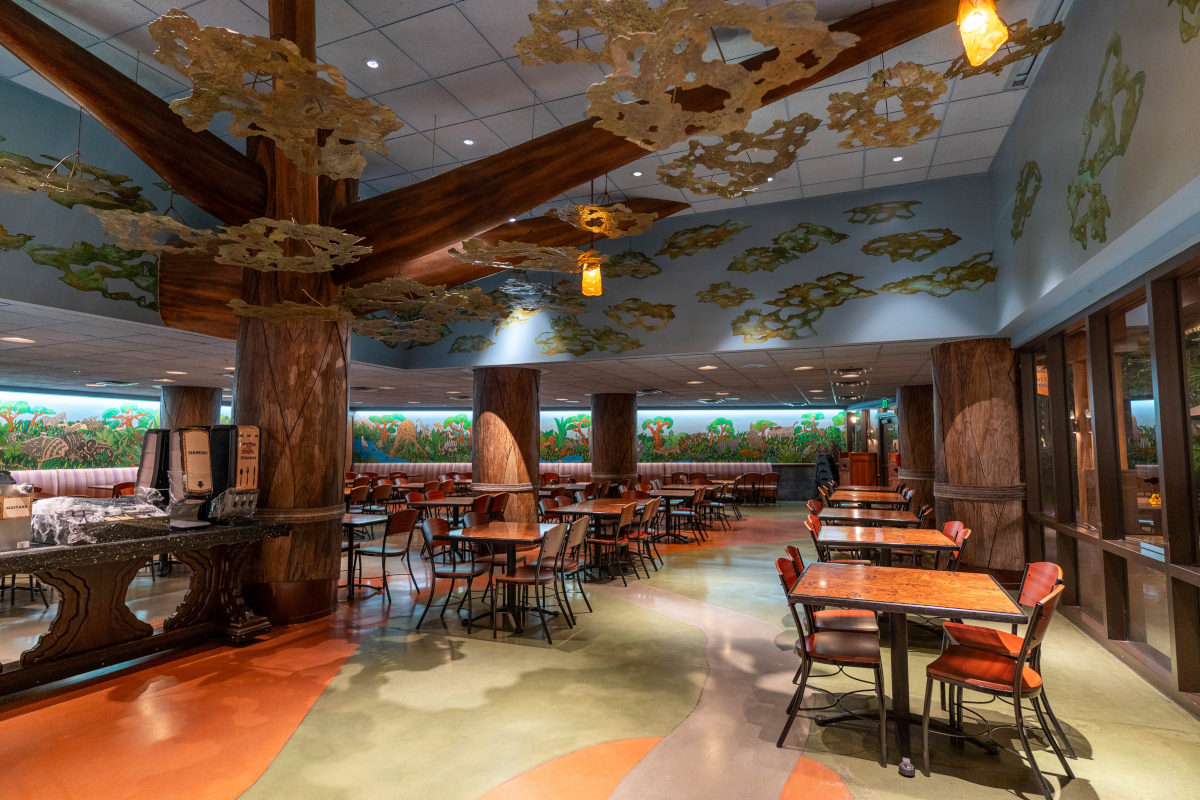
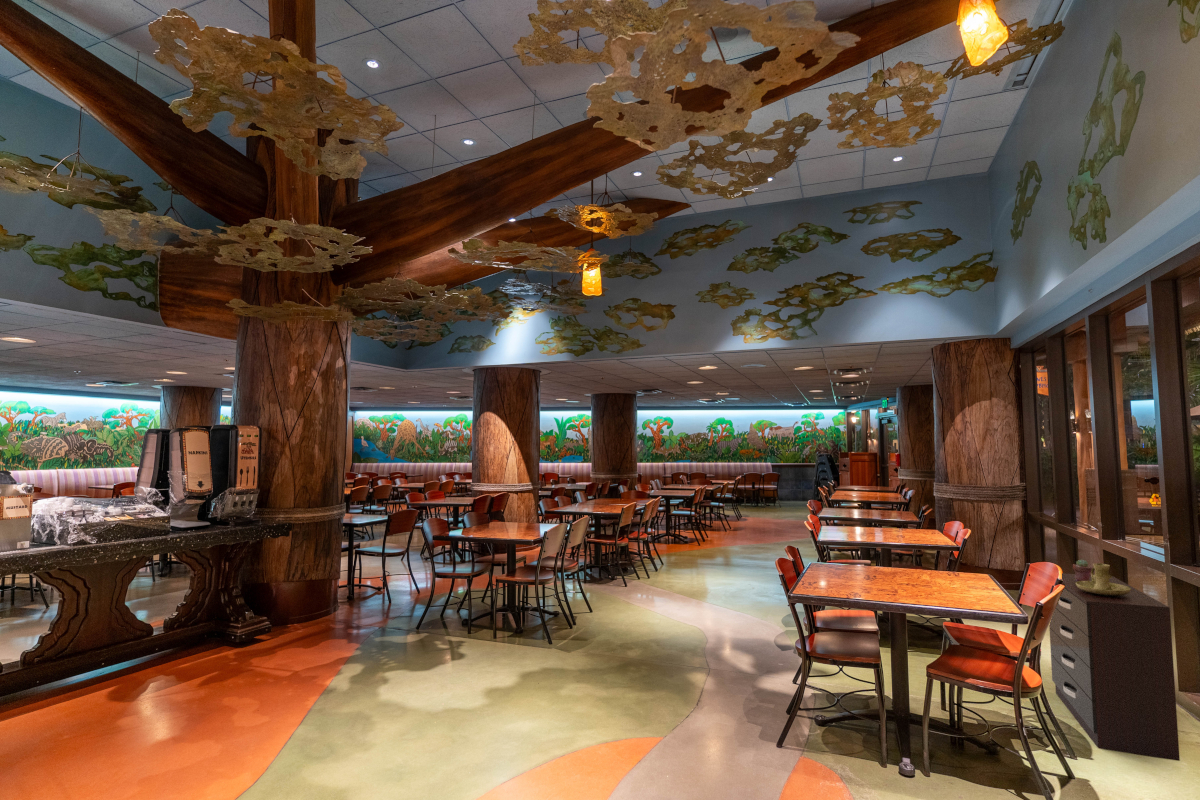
+ dresser (1101, 654)
+ potted succulent (1082, 569)
+ candle holder (1100, 577)
